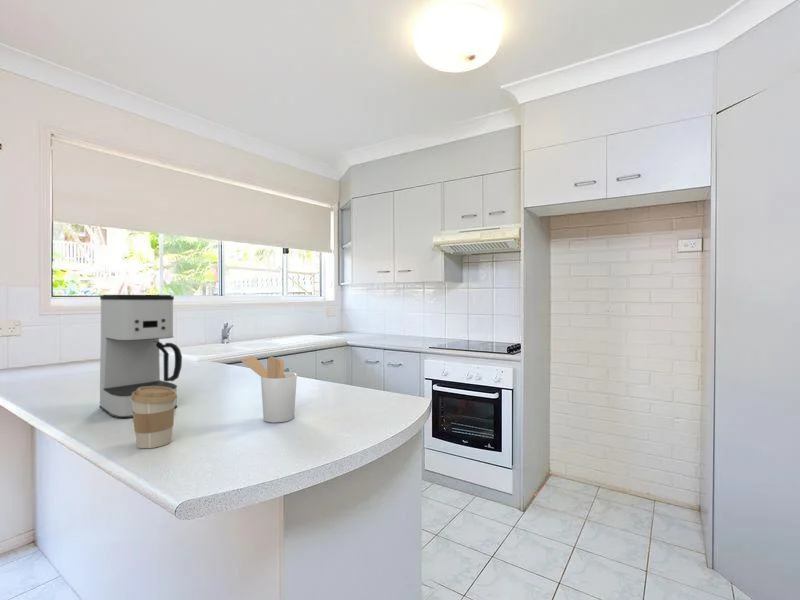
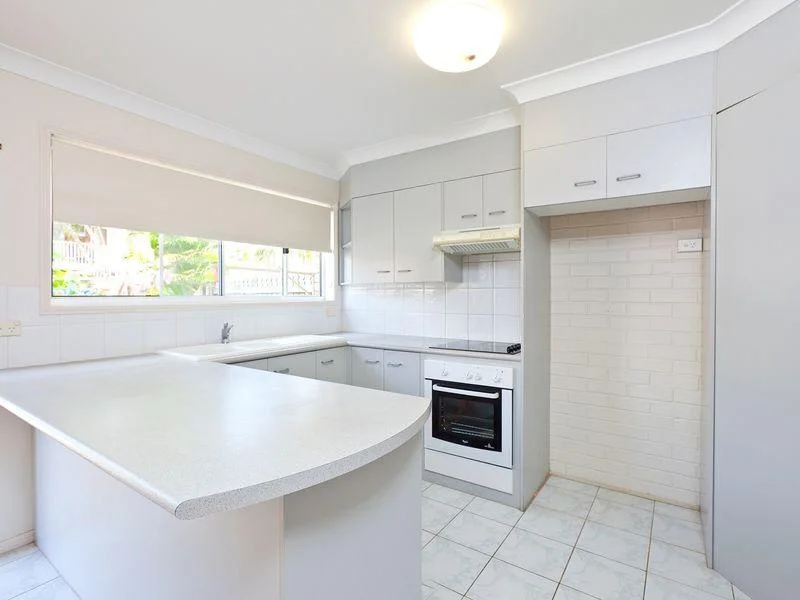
- coffee maker (145, 350)
- utensil holder (269, 386)
- coffee cup (154, 415)
